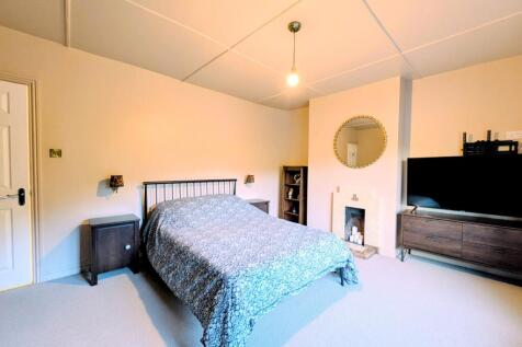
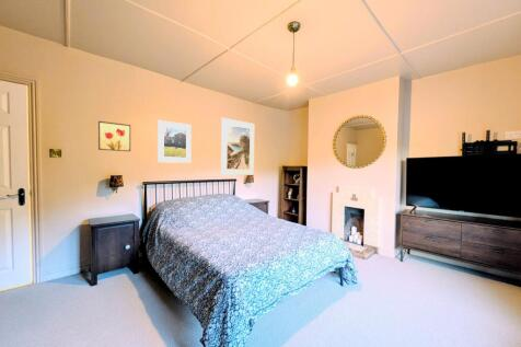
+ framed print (239, 148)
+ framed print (175, 142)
+ wall art (115, 137)
